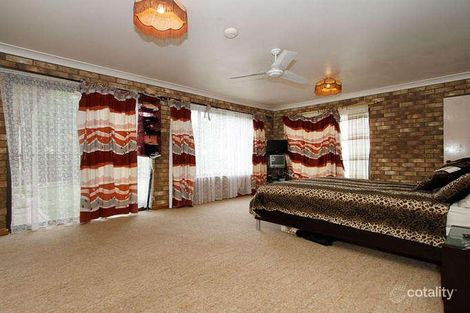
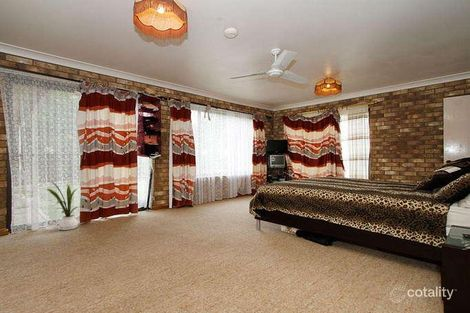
+ house plant (65, 204)
